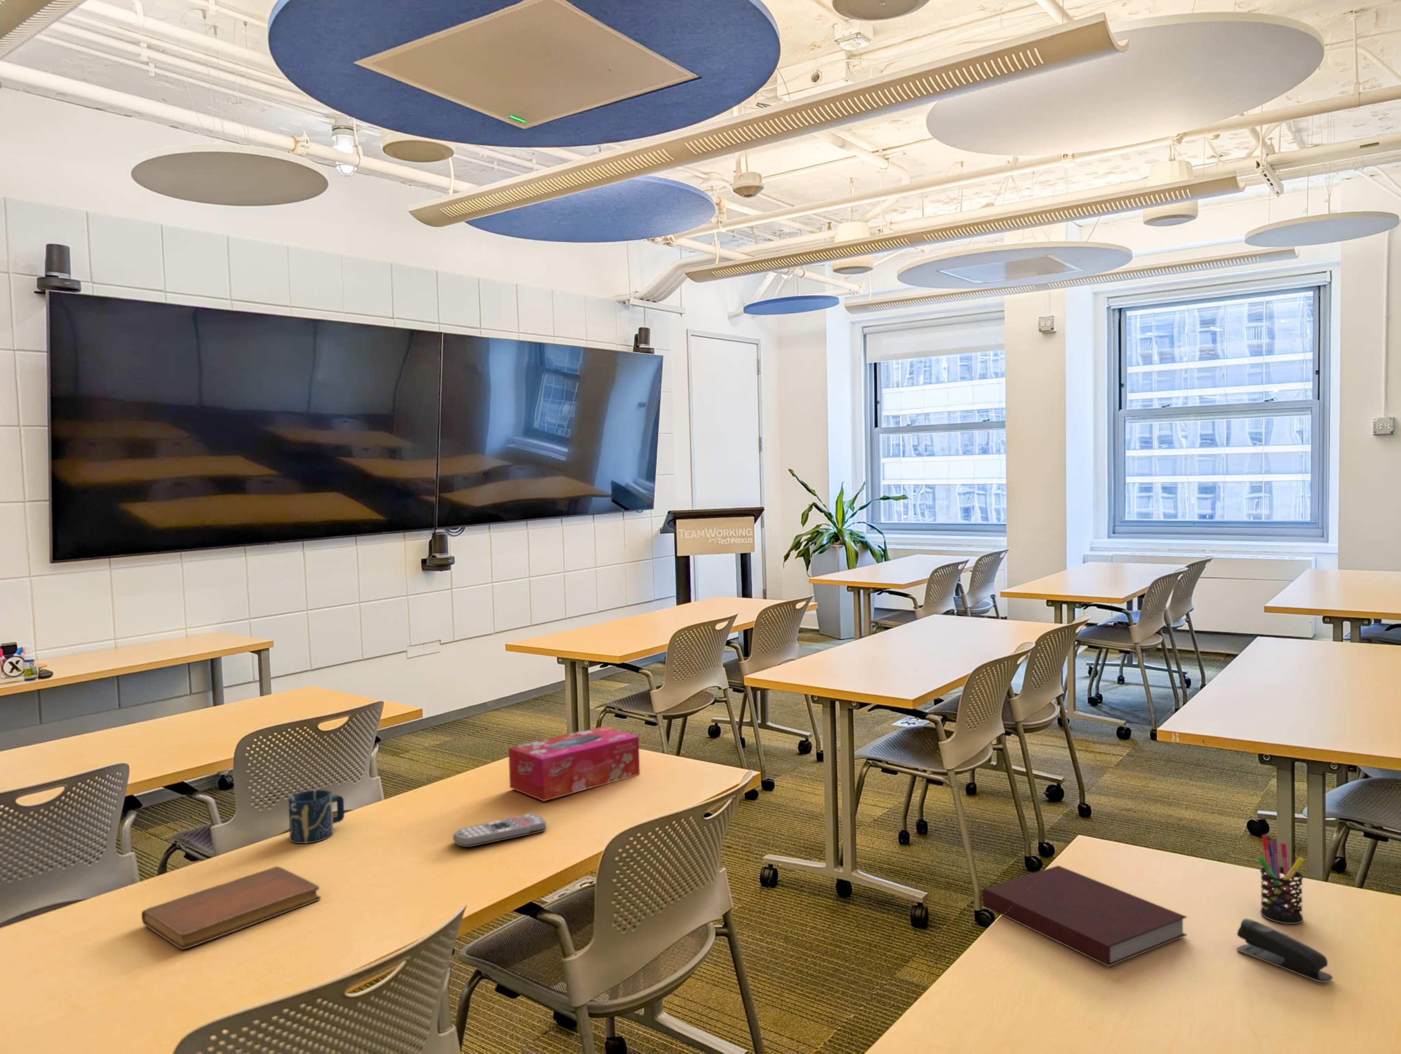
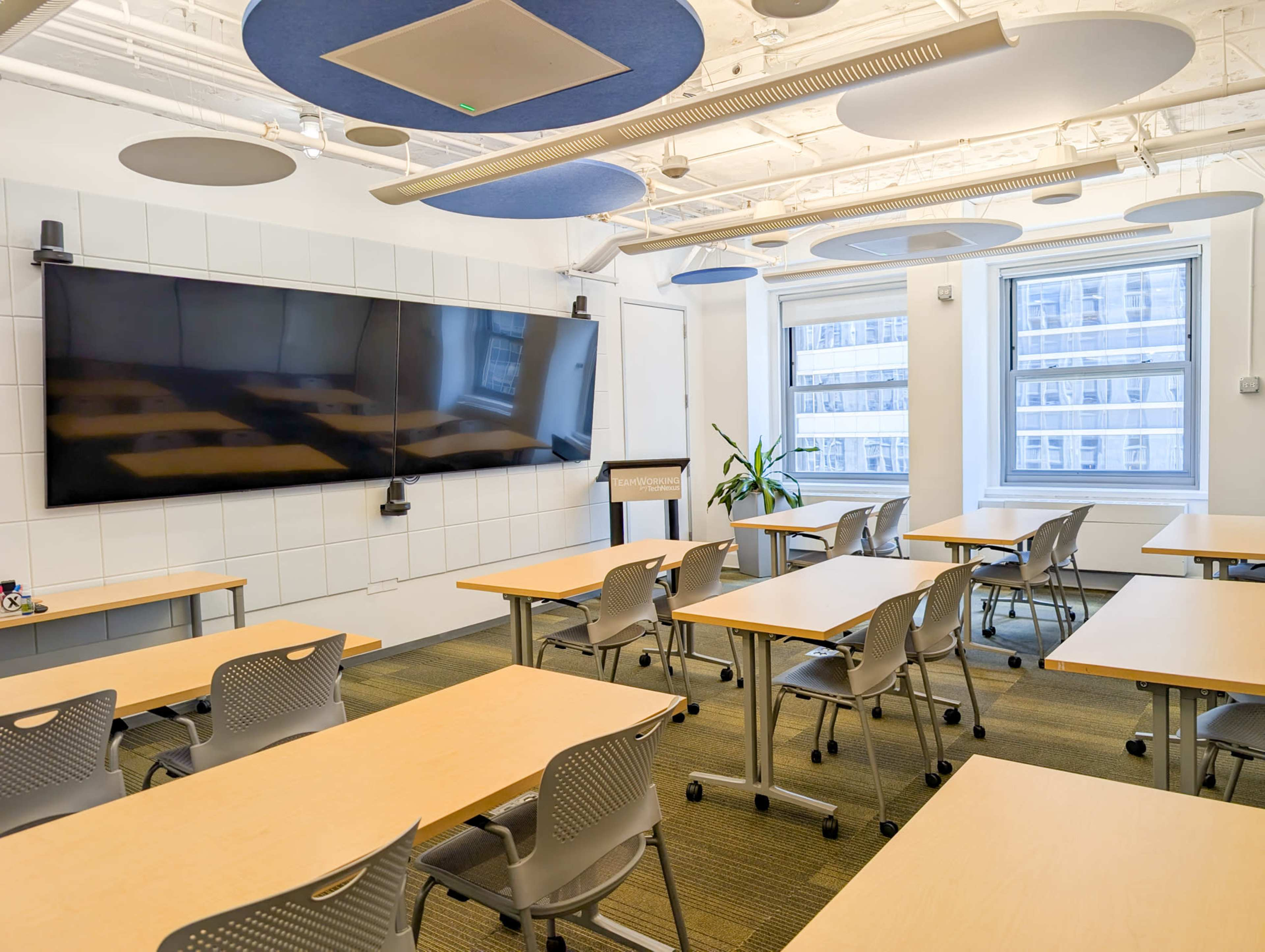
- pen holder (1276, 879)
- remote control (499, 830)
- notebook (1081, 911)
- tissue box (575, 762)
- cup (318, 814)
- notebook (234, 903)
- stapler (1282, 948)
